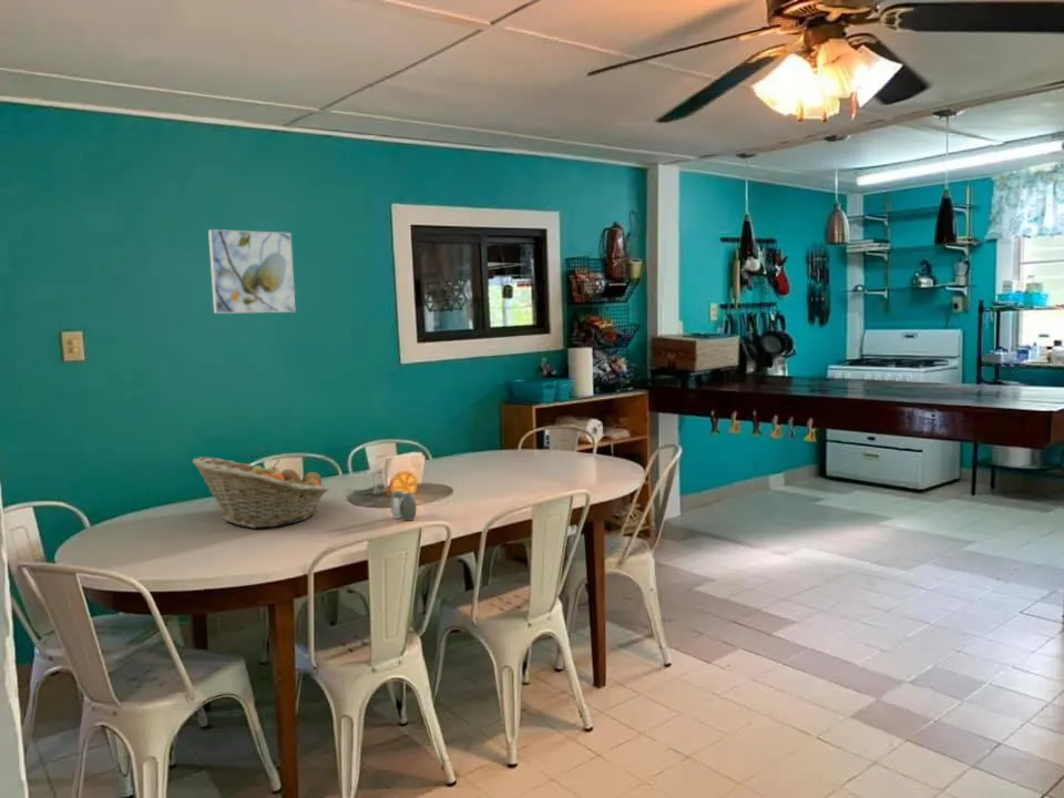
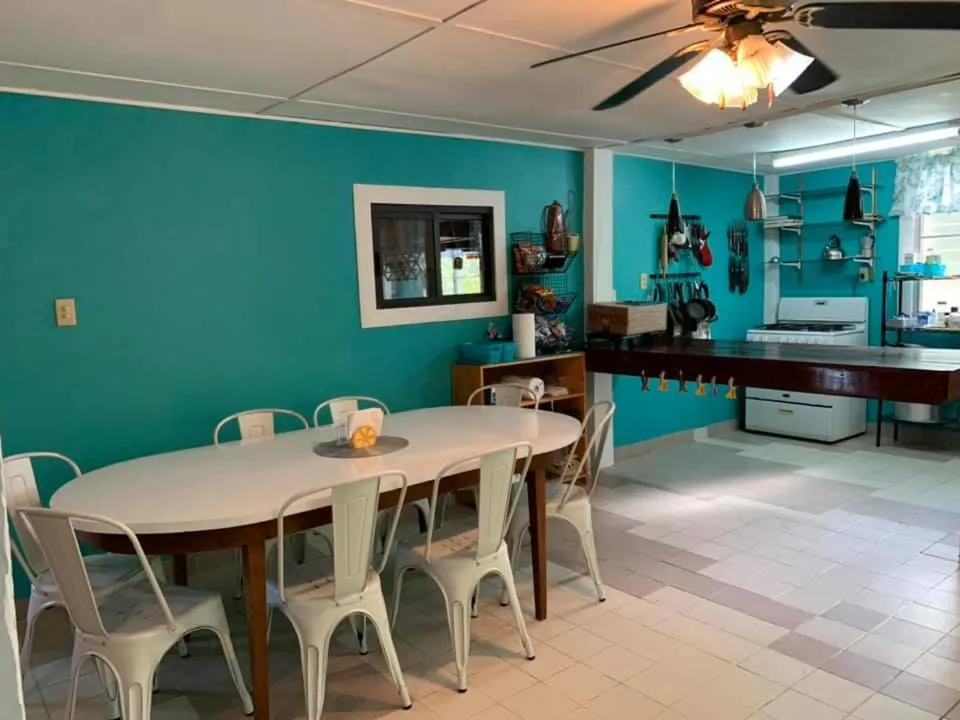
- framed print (253, 272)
- salt and pepper shaker (402, 504)
- fruit basket (260, 485)
